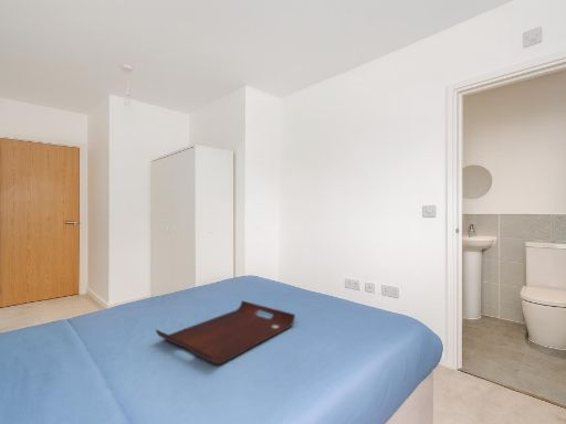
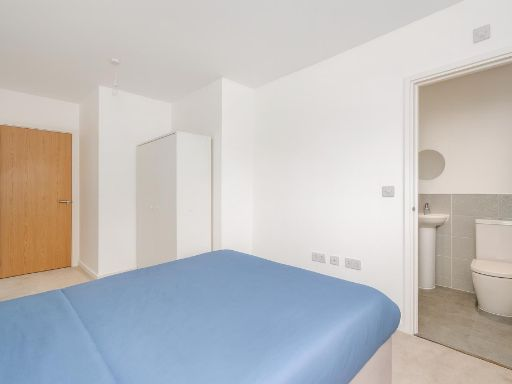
- serving tray (230, 327)
